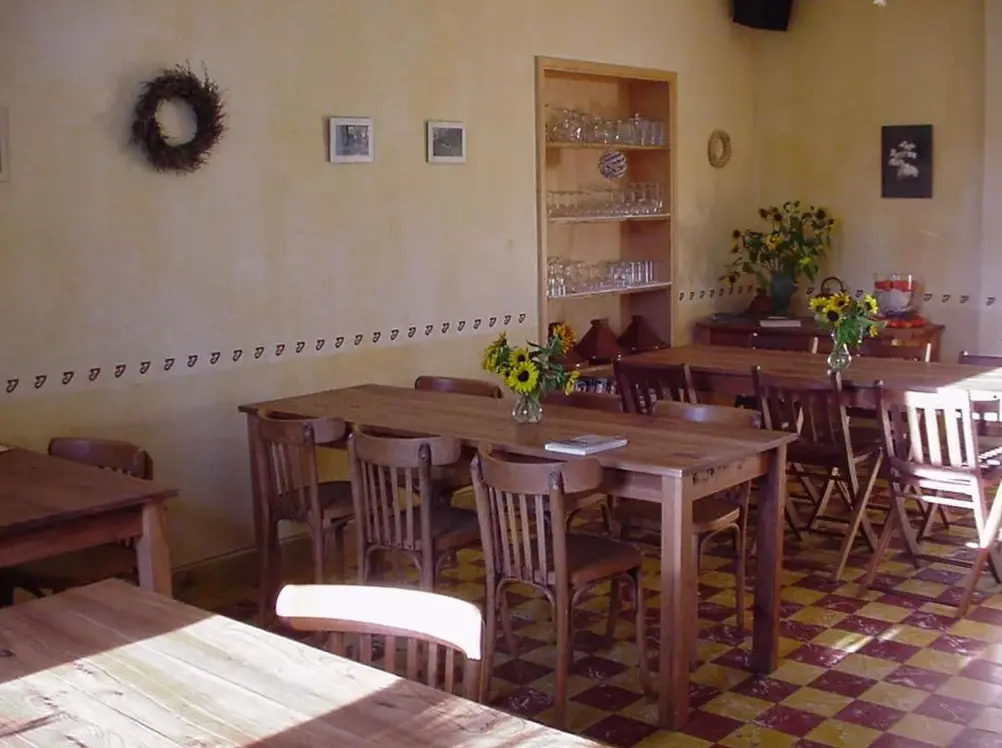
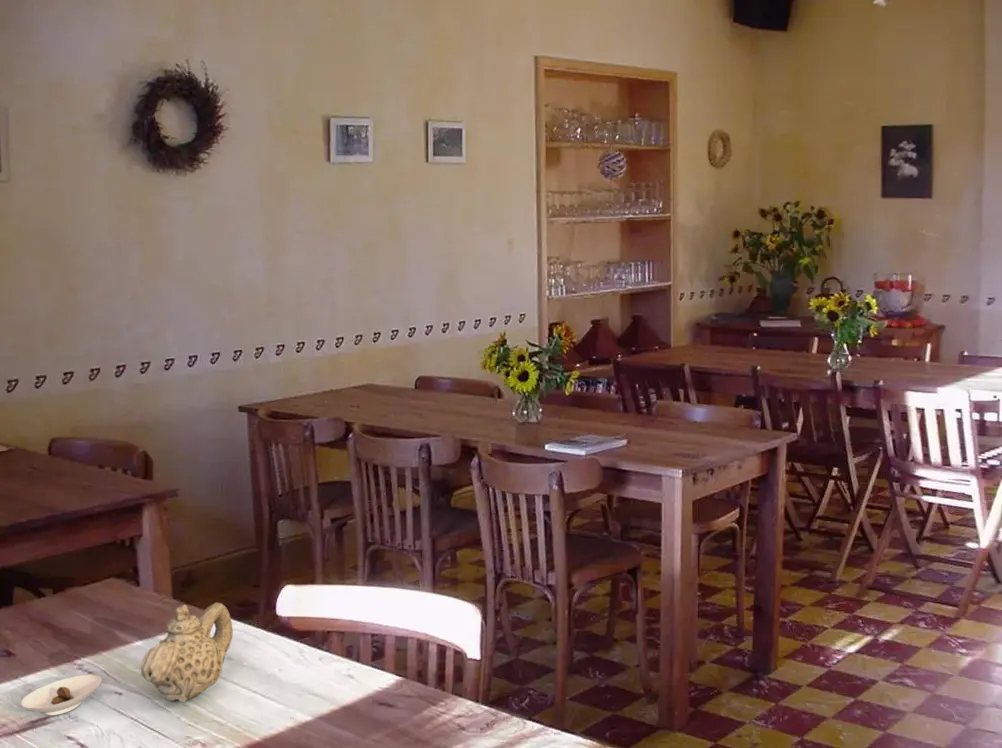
+ teapot (187, 649)
+ saucer (62, 697)
